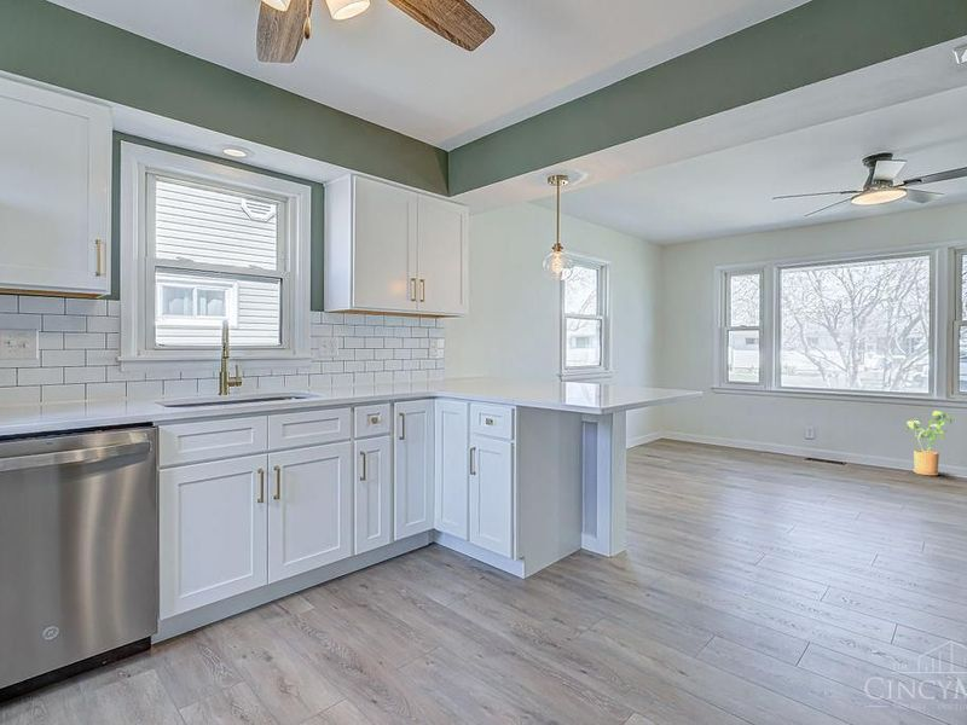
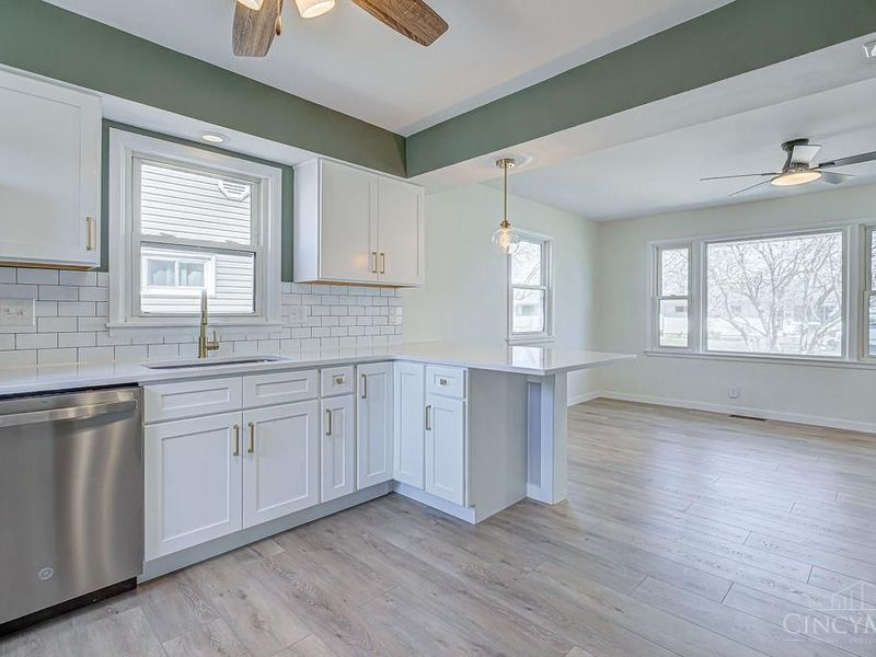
- house plant (930, 440)
